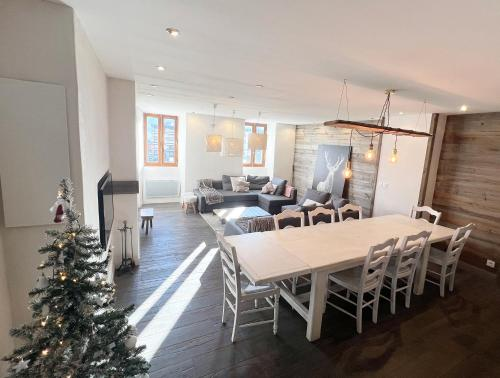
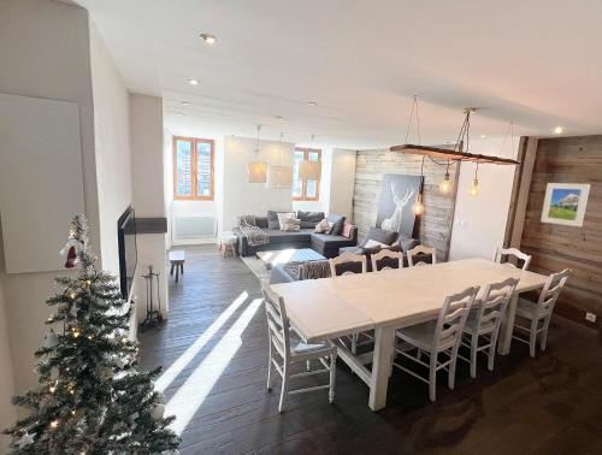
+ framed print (563, 203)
